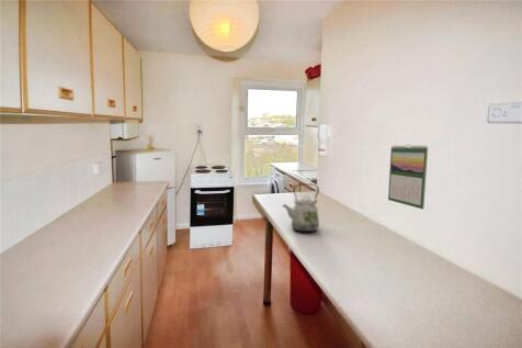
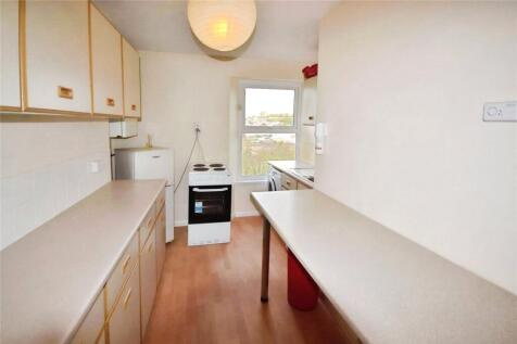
- calendar (406, 175)
- kettle (300, 206)
